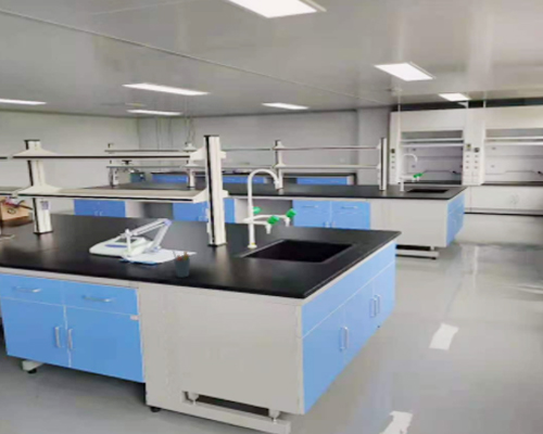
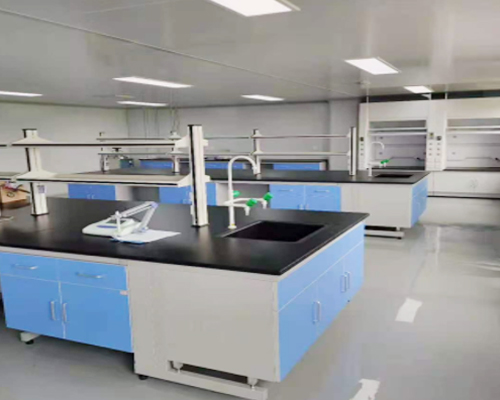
- pen holder (181, 263)
